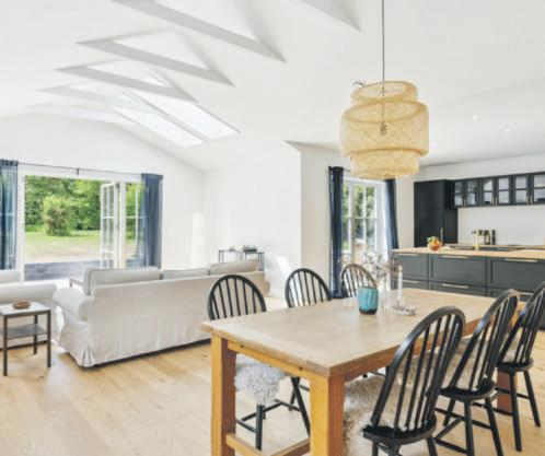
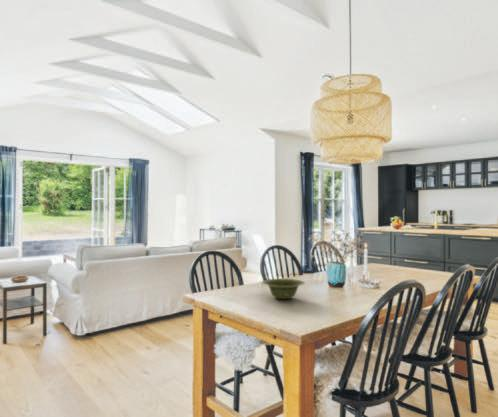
+ dish (283, 290)
